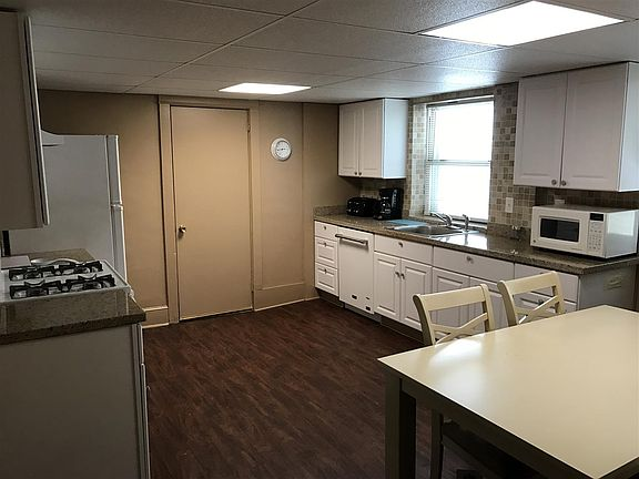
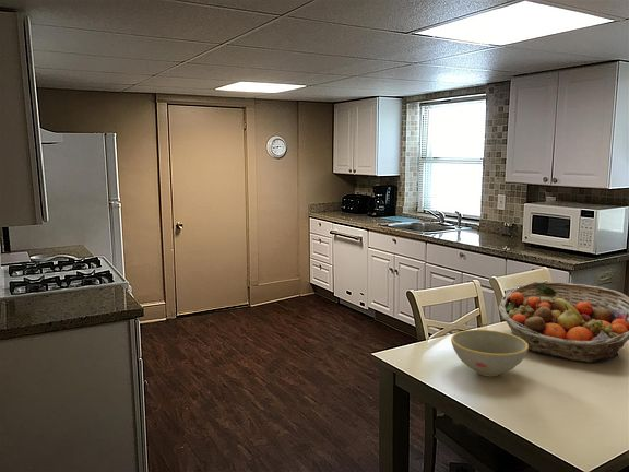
+ fruit basket (567, 319)
+ bowl (488, 356)
